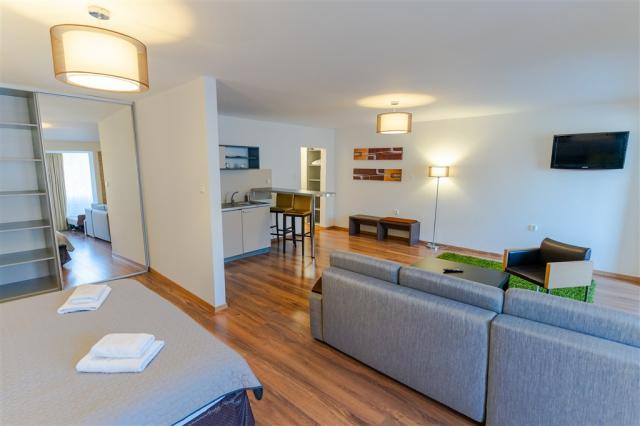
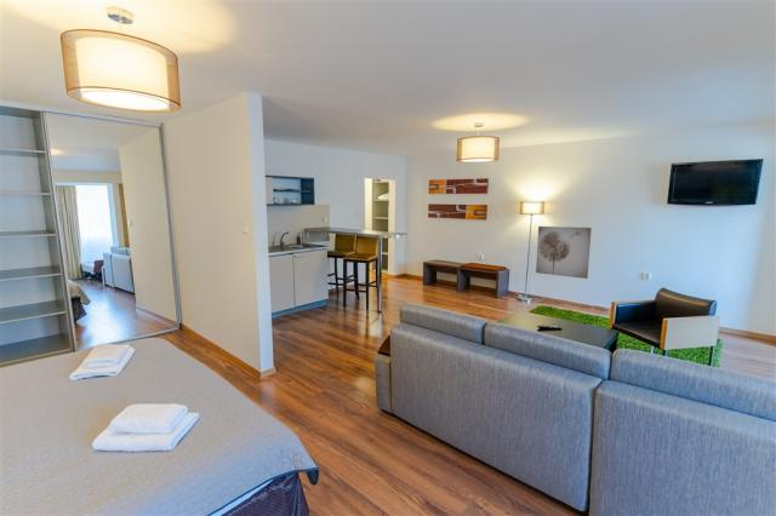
+ wall art (561, 251)
